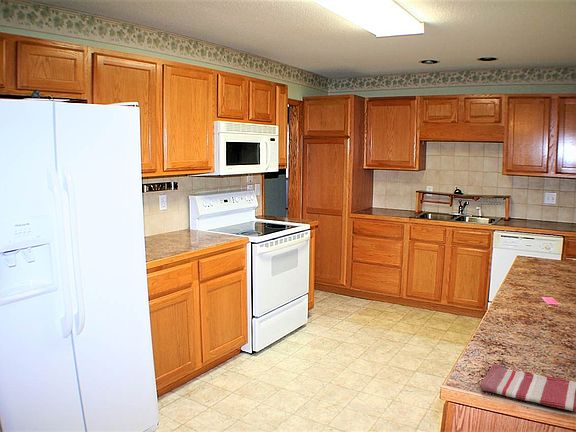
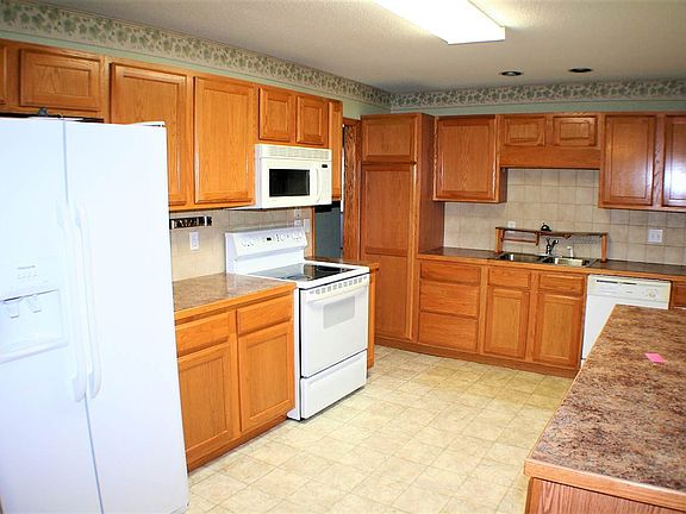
- dish towel (529, 386)
